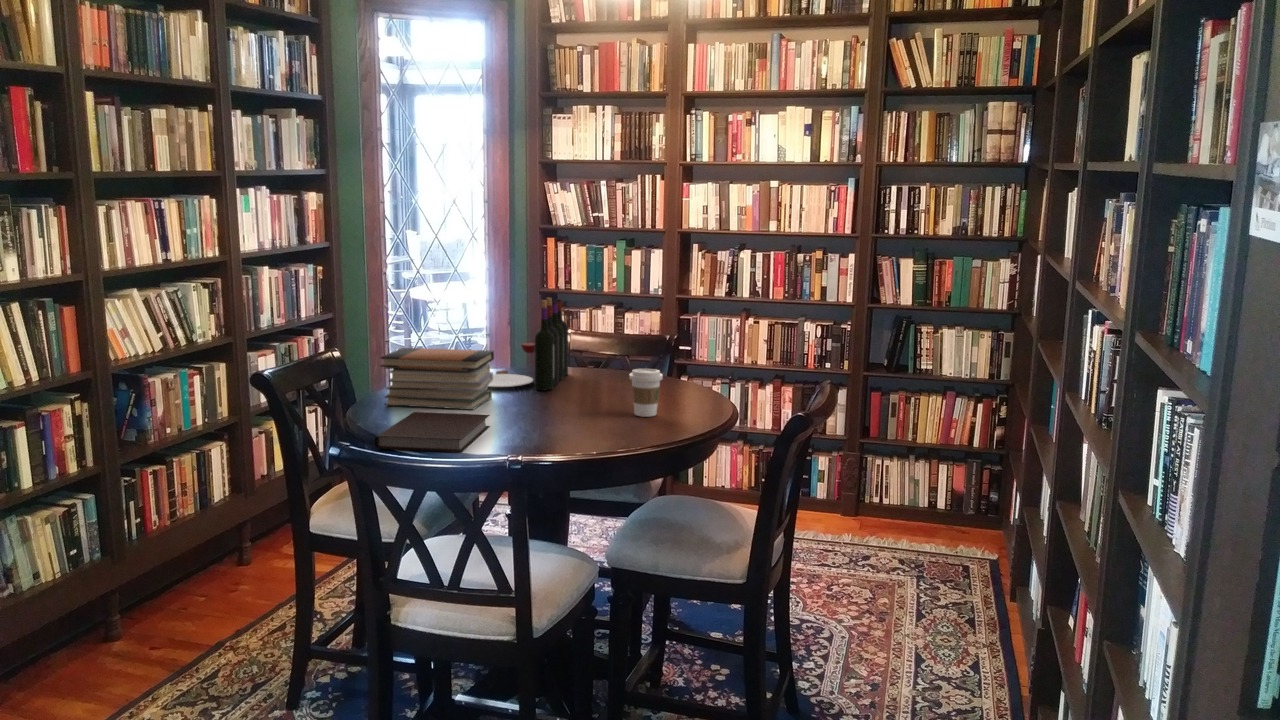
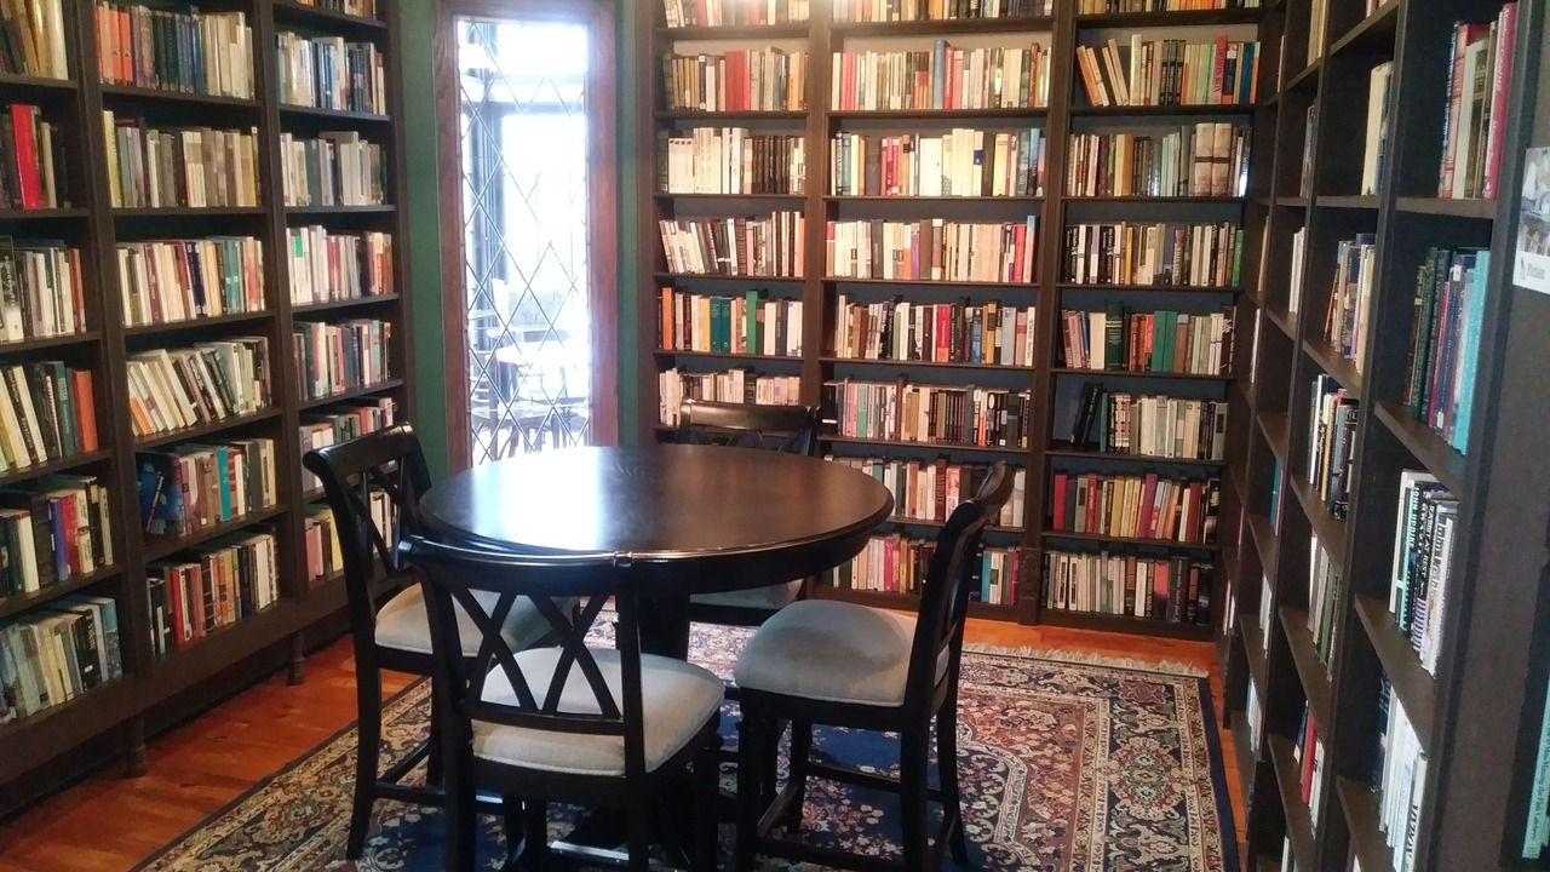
- book stack (439, 377)
- wine bottle (522, 343)
- notebook (435, 430)
- coffee cup (645, 392)
